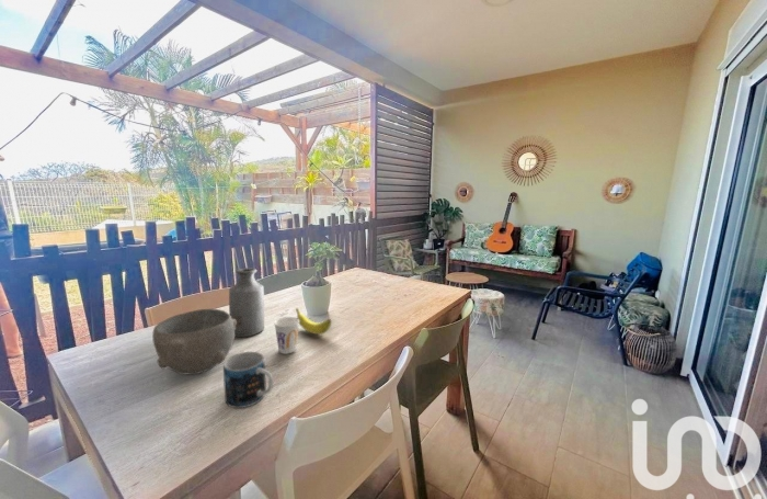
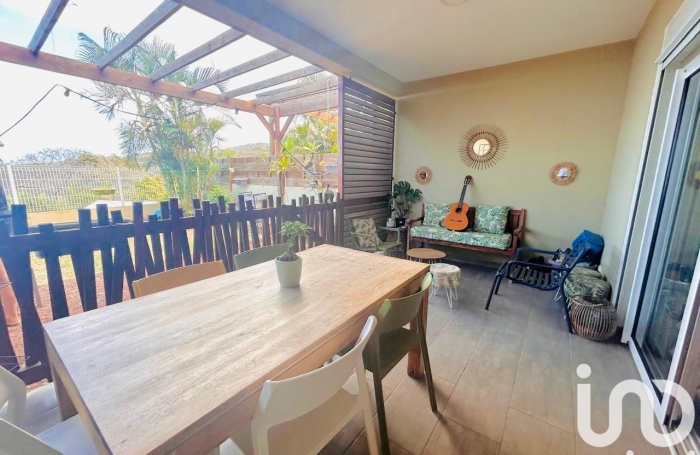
- bottle (247, 300)
- cup (287, 336)
- mug (251, 381)
- banana (312, 322)
- bowl (196, 342)
